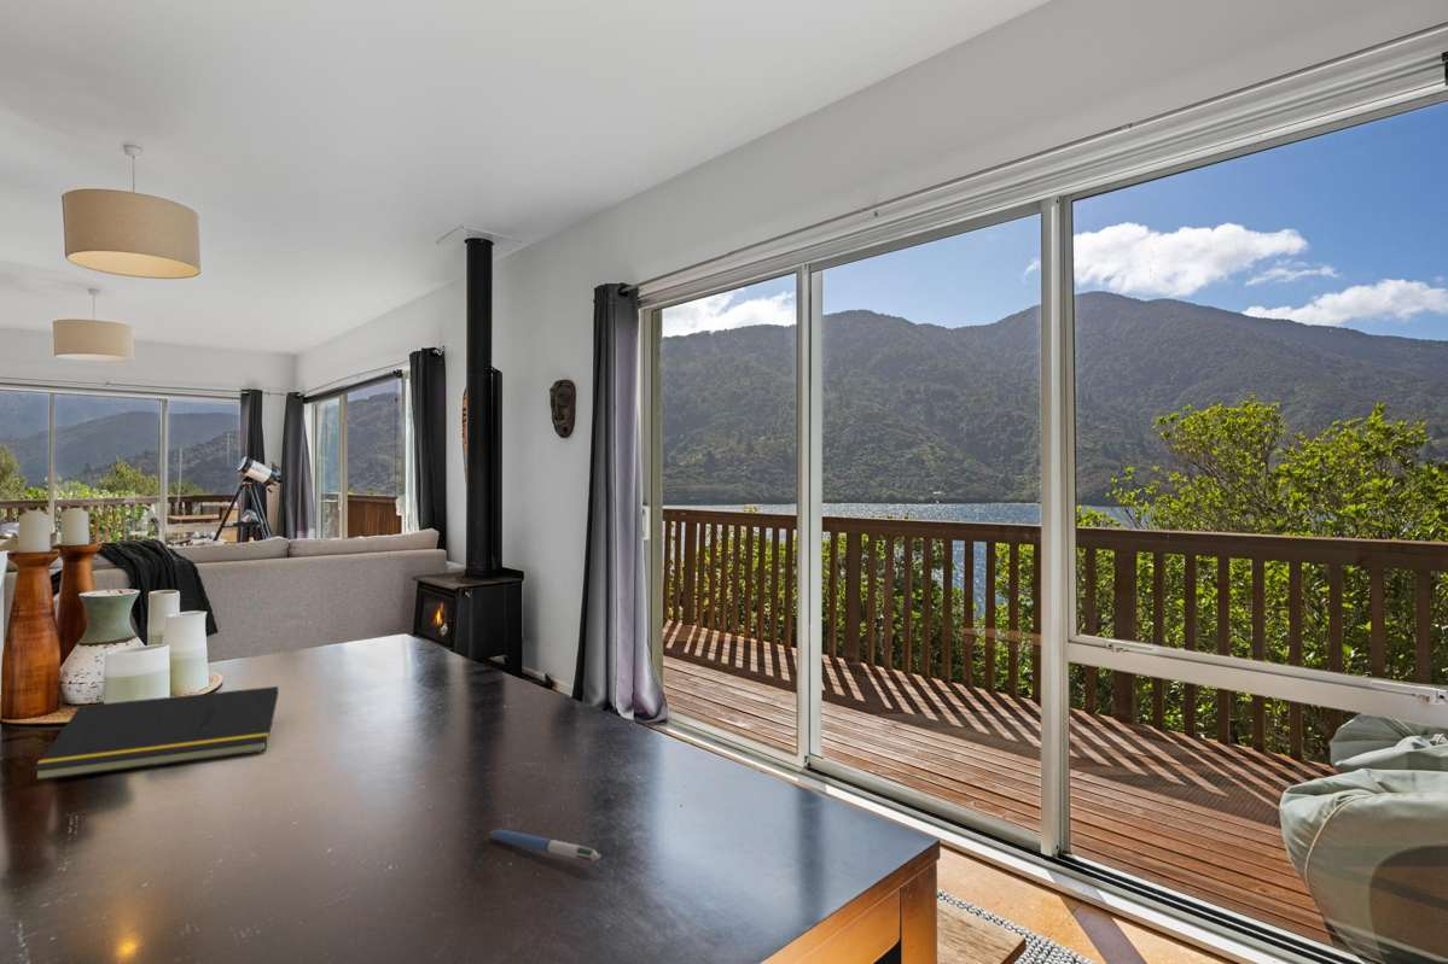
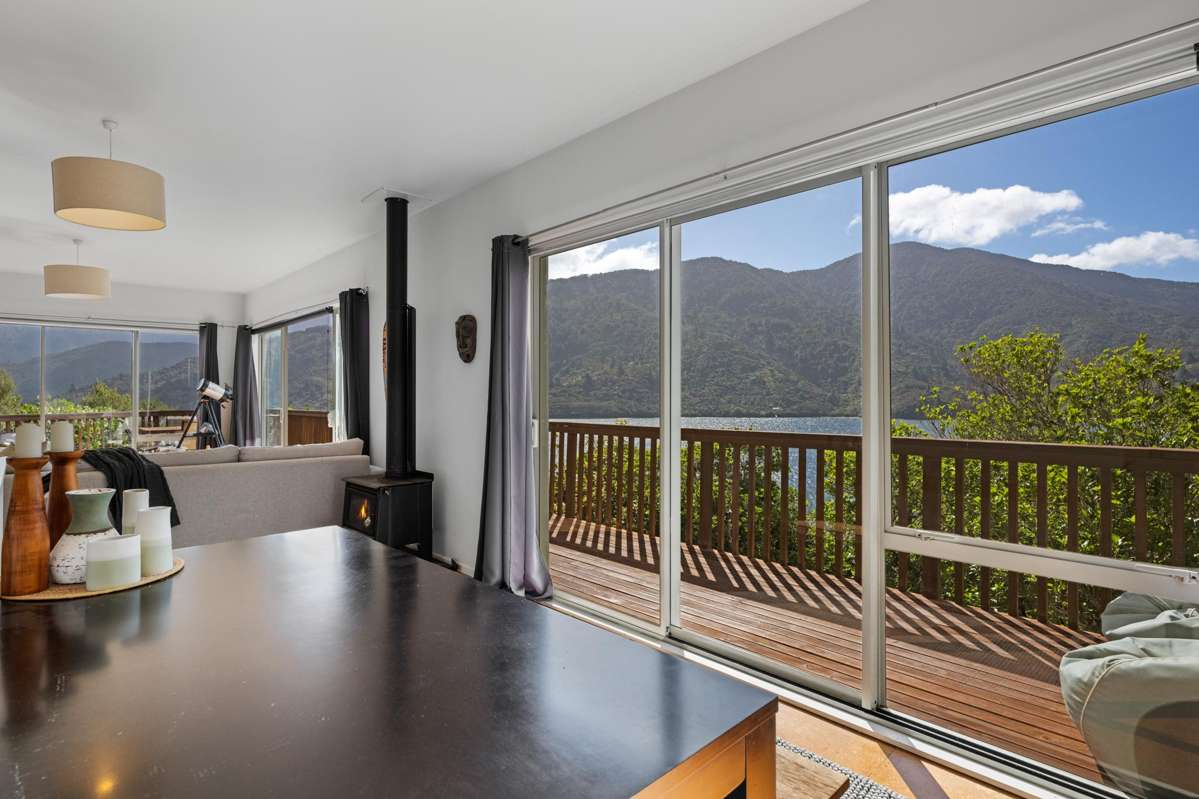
- notepad (170, 728)
- pen (543, 842)
